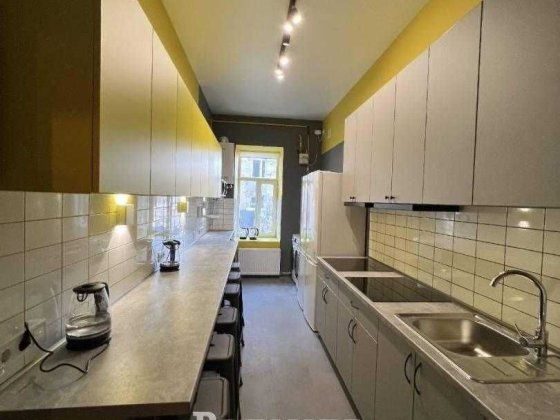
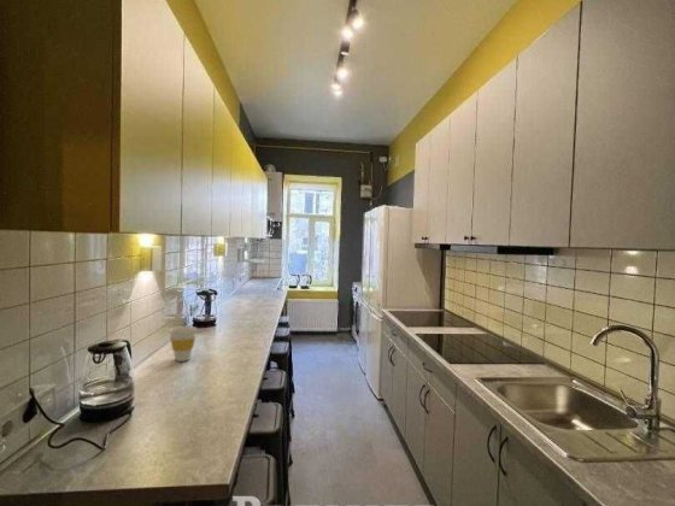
+ cup (182, 343)
